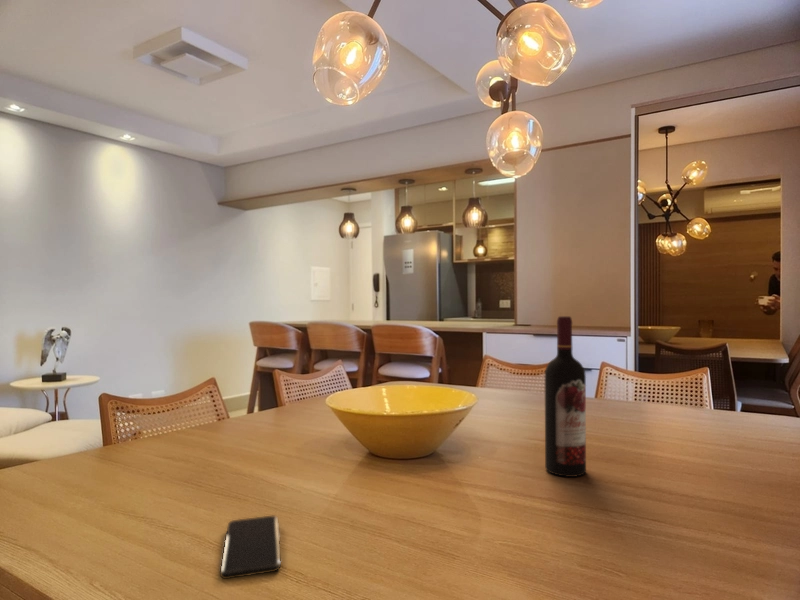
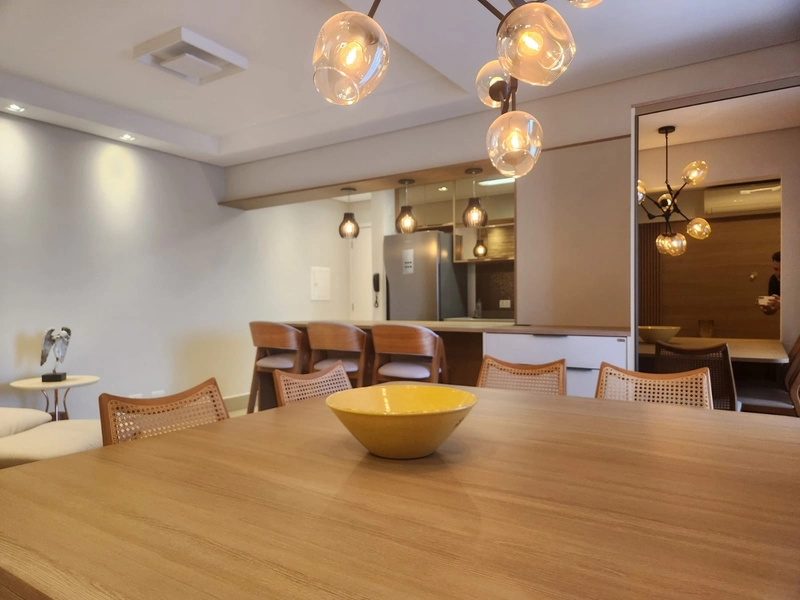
- wine bottle (564, 393)
- smartphone (252, 543)
